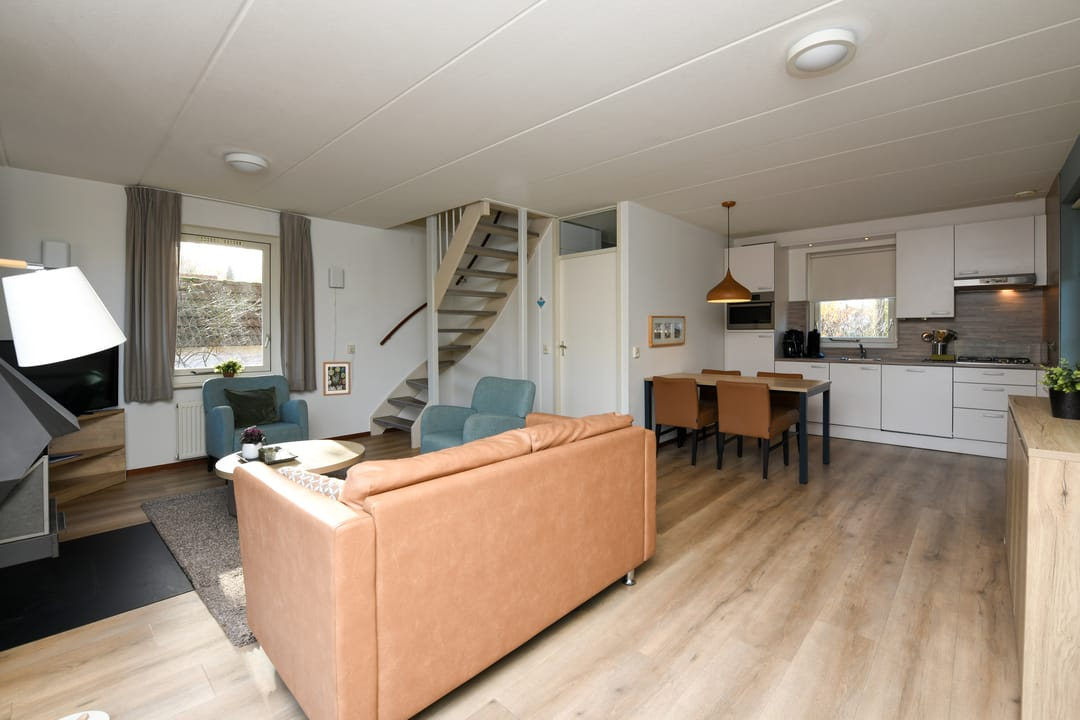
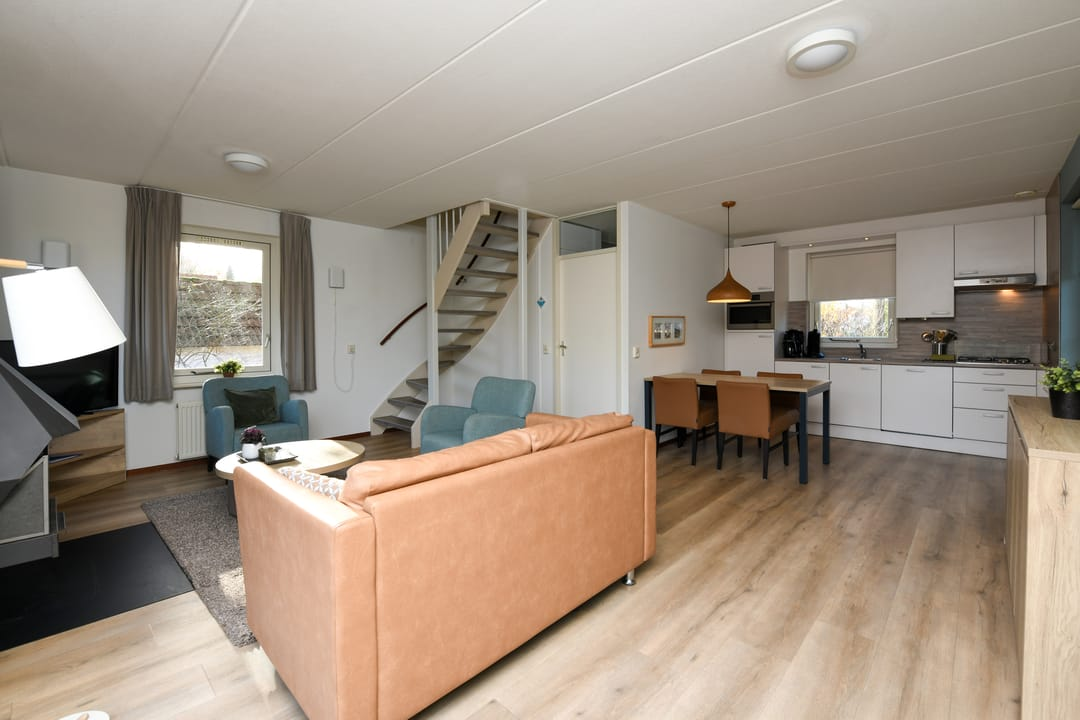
- wall art (337, 378)
